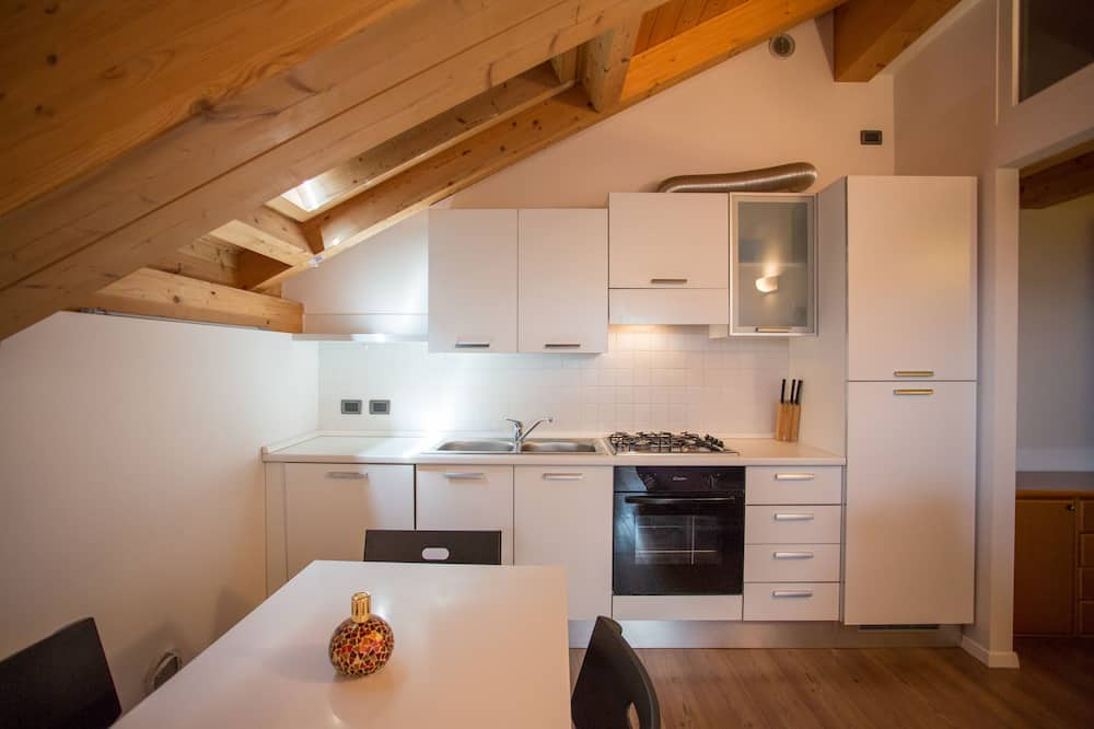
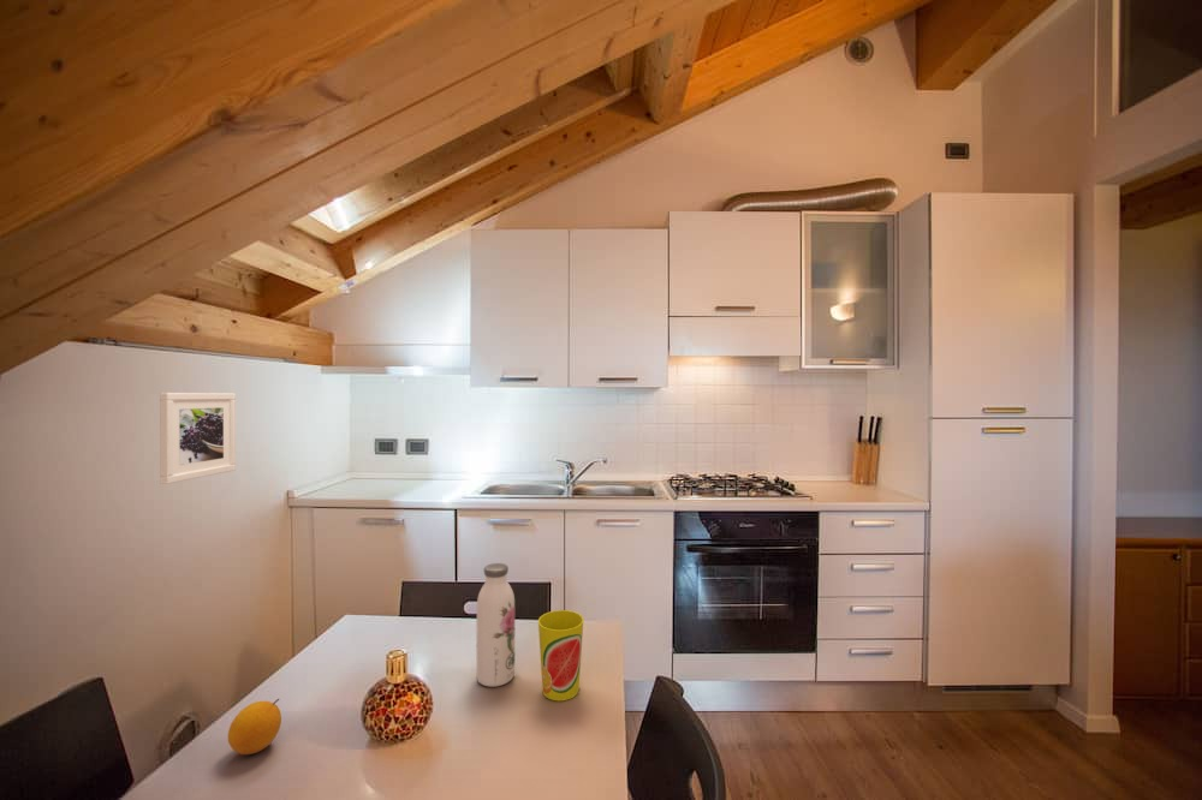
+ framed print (201, 435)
+ cup (560, 655)
+ water bottle (495, 621)
+ fruit (255, 727)
